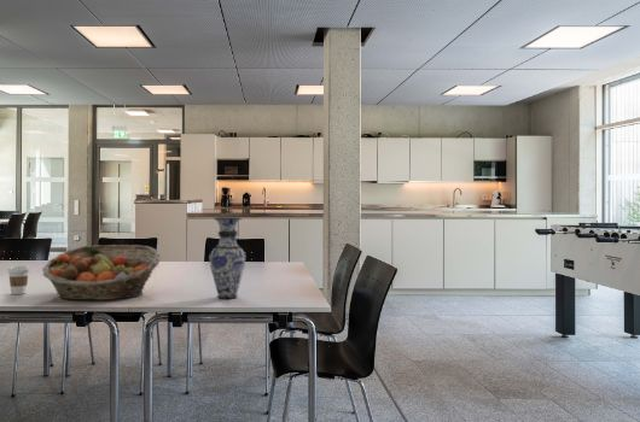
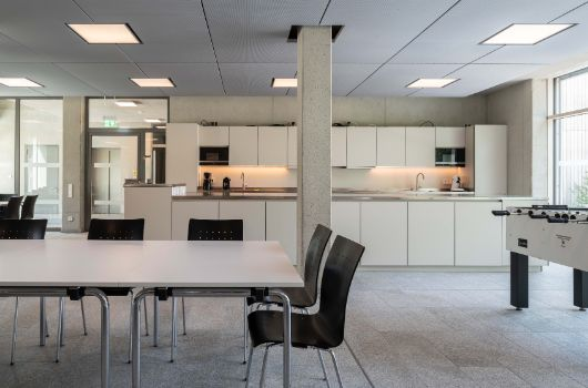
- vase (227, 257)
- coffee cup (18, 280)
- fruit basket (103, 270)
